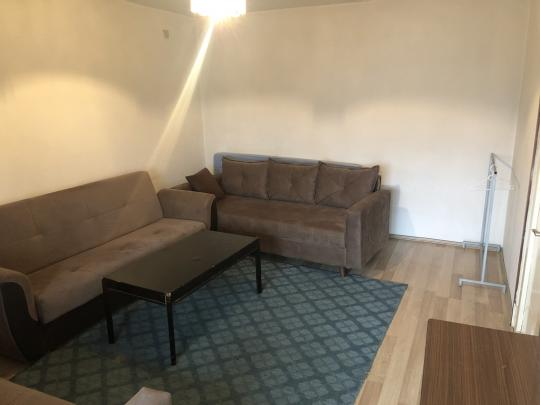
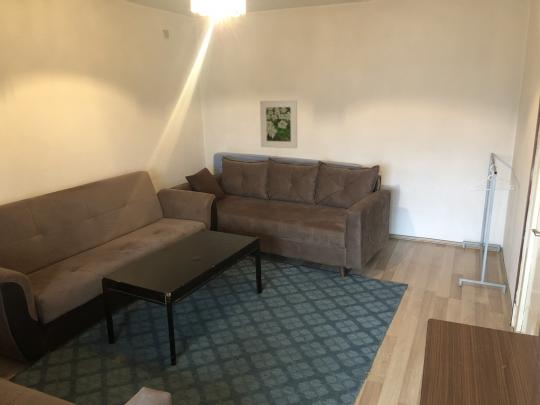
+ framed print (278, 124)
